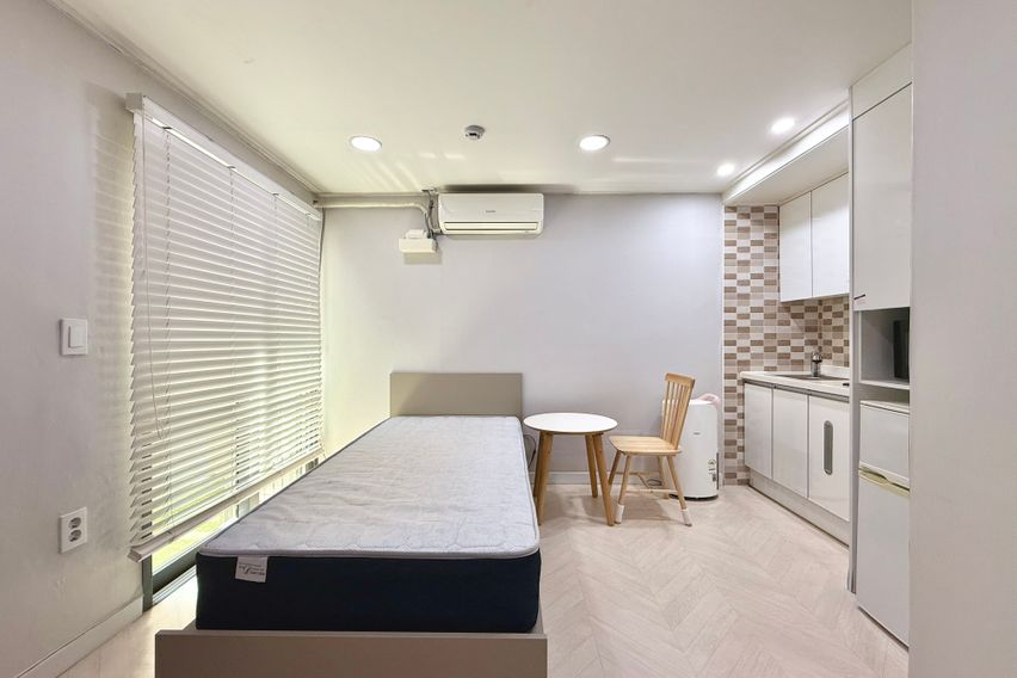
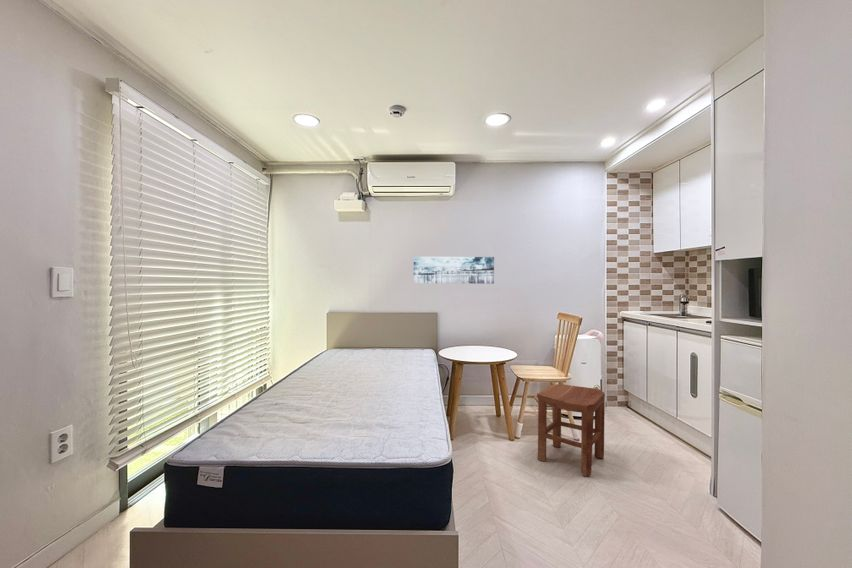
+ stool (570, 425)
+ wall art (453, 270)
